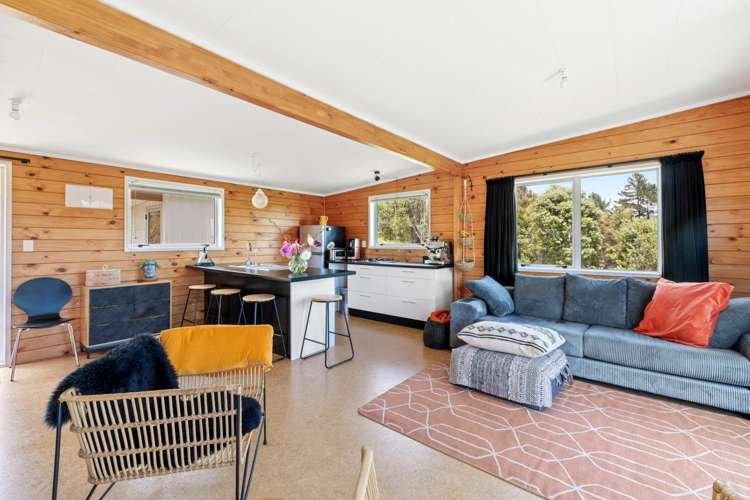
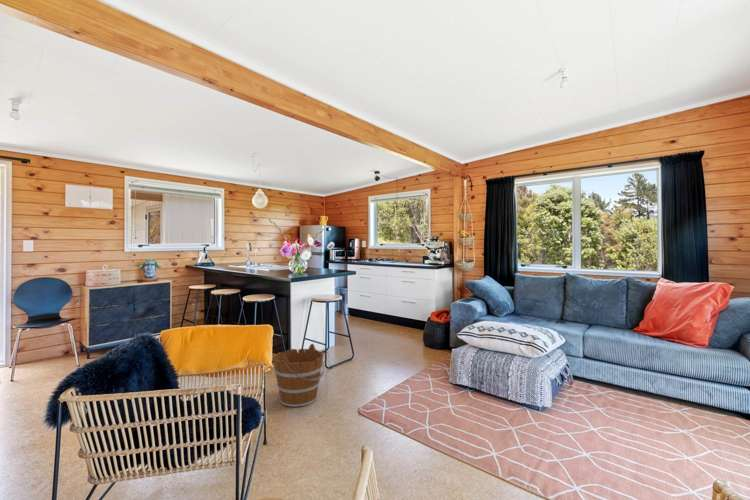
+ bucket (298, 374)
